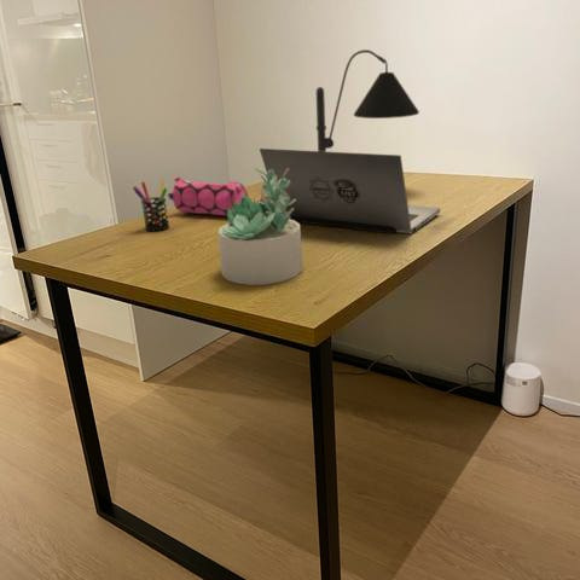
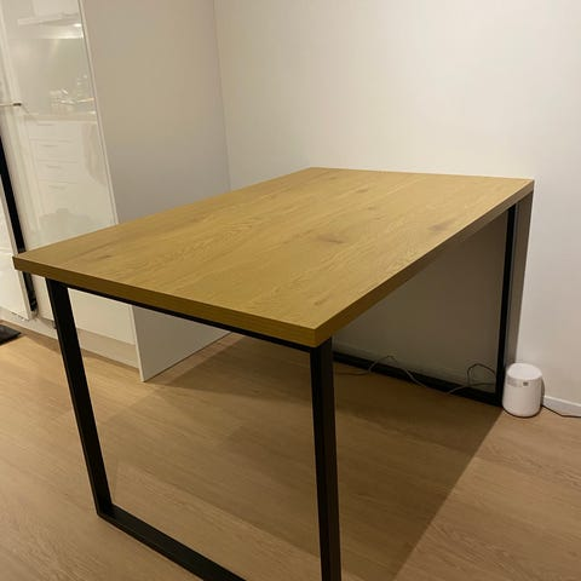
- succulent plant (256, 221)
- laptop (353, 182)
- desk lamp (355, 116)
- pen holder (155, 204)
- pencil case (209, 196)
